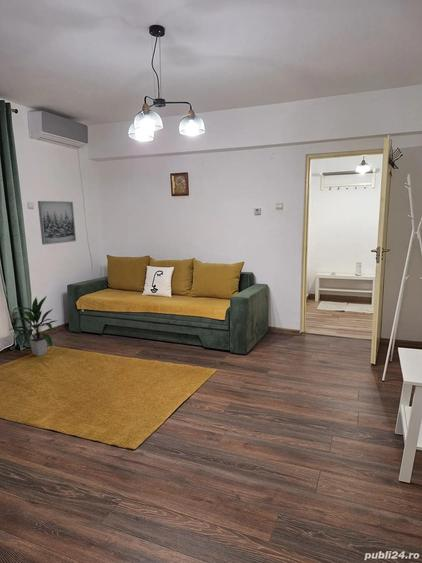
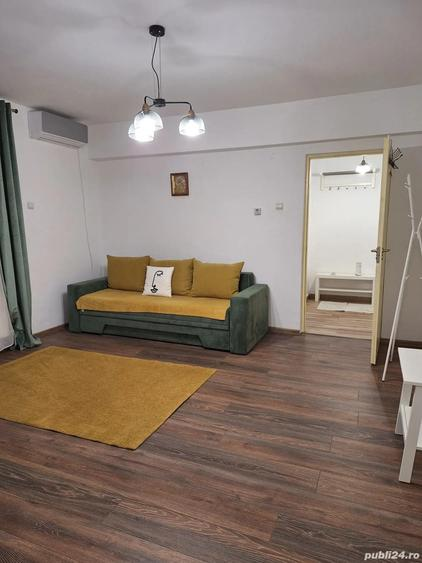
- indoor plant (36, 326)
- wall art (58, 222)
